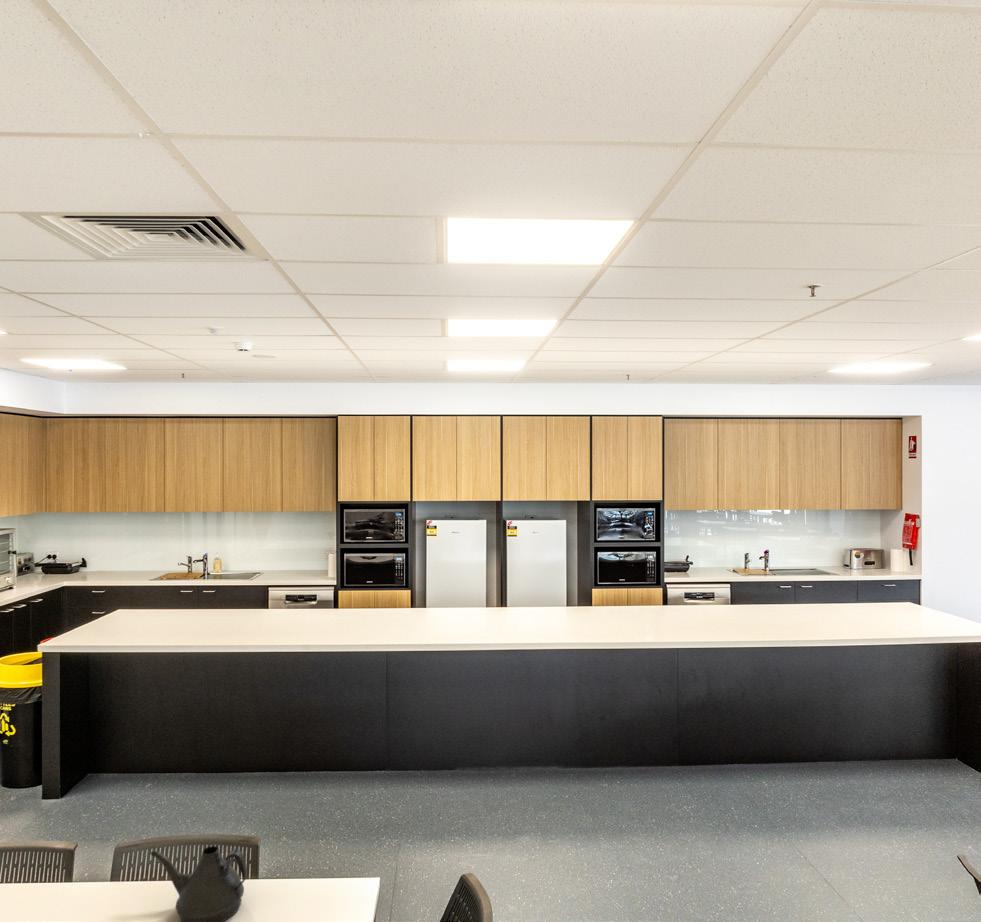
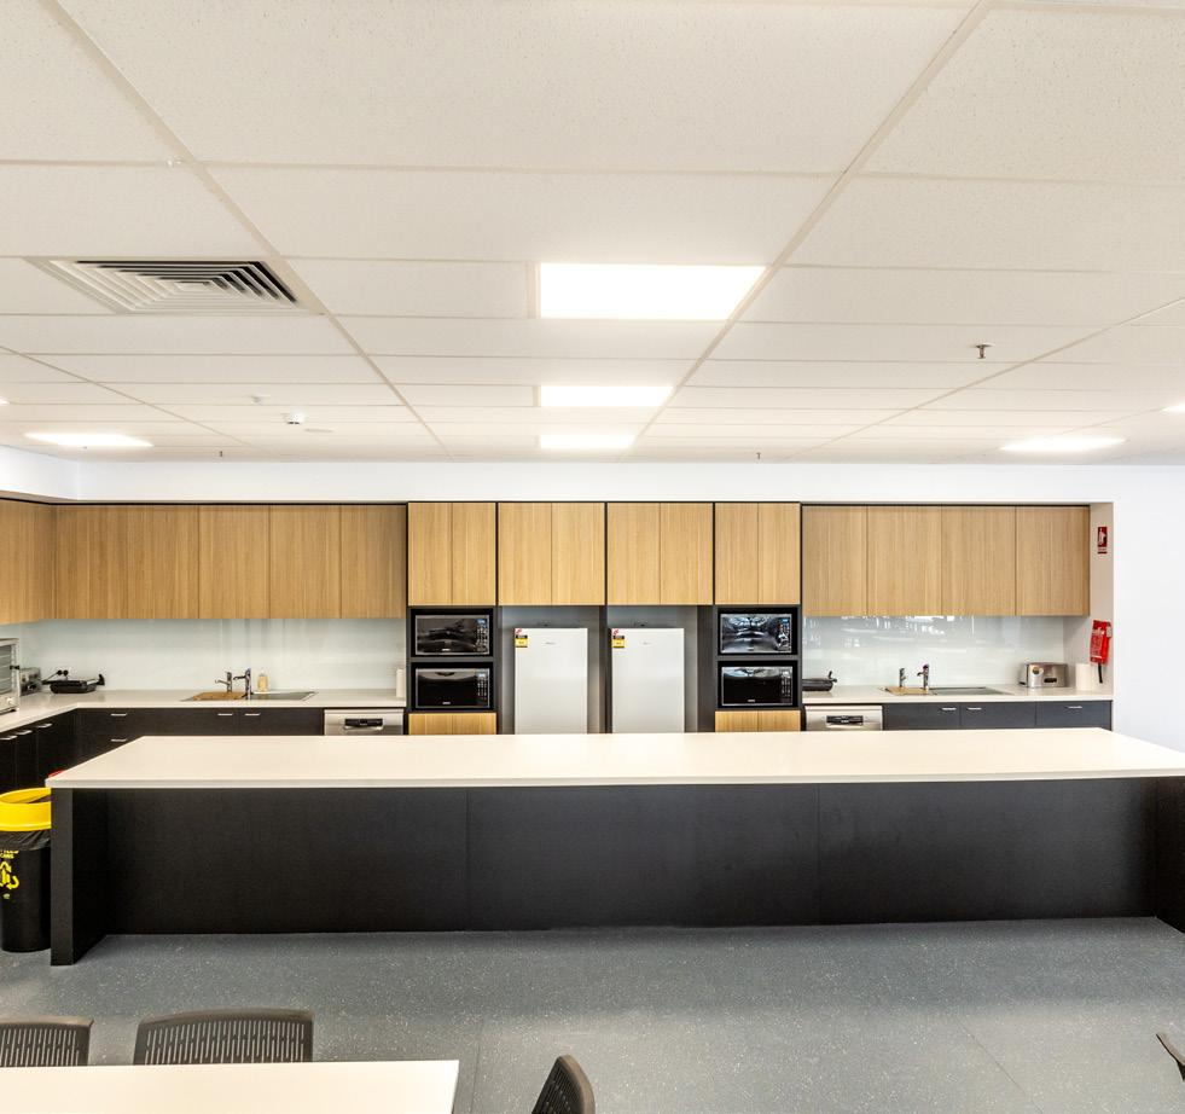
- teapot (199, 878)
